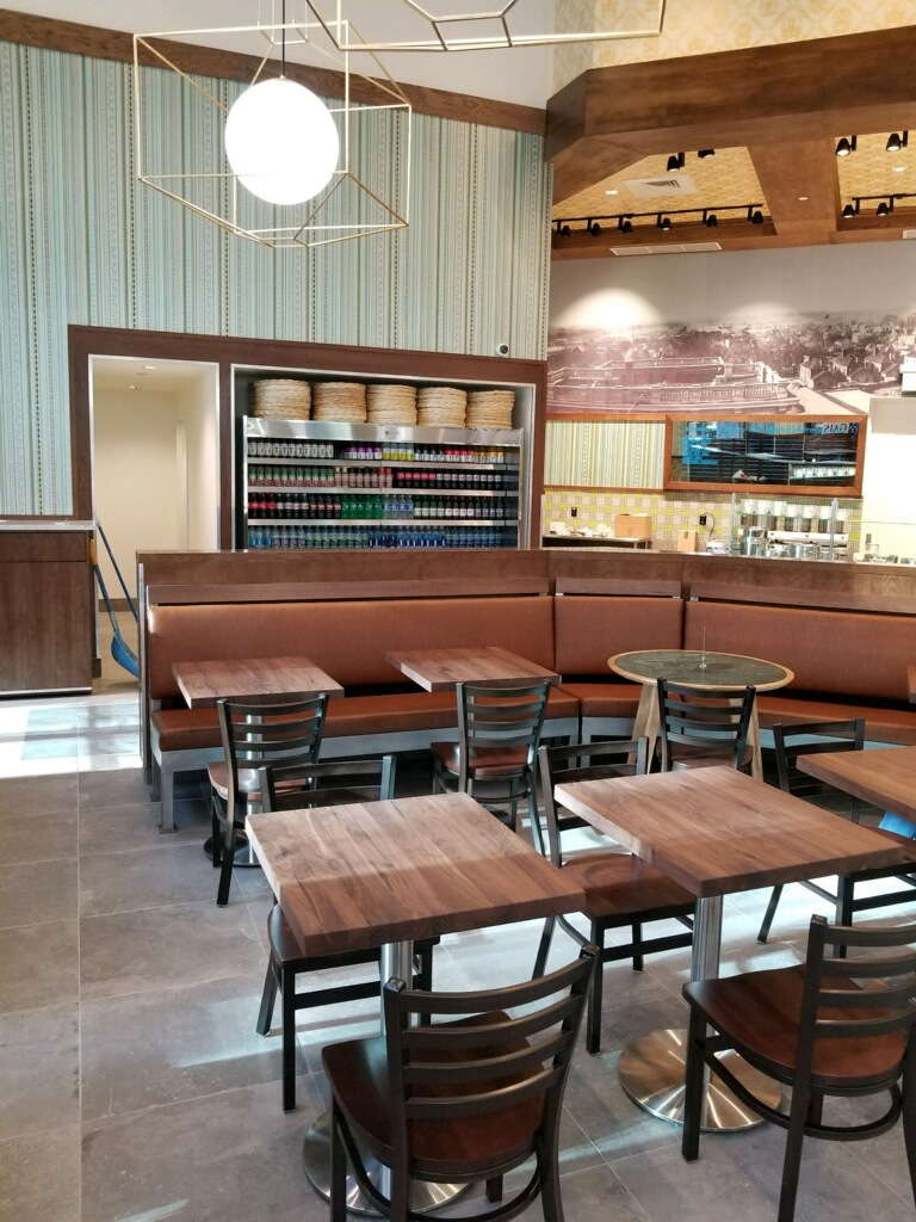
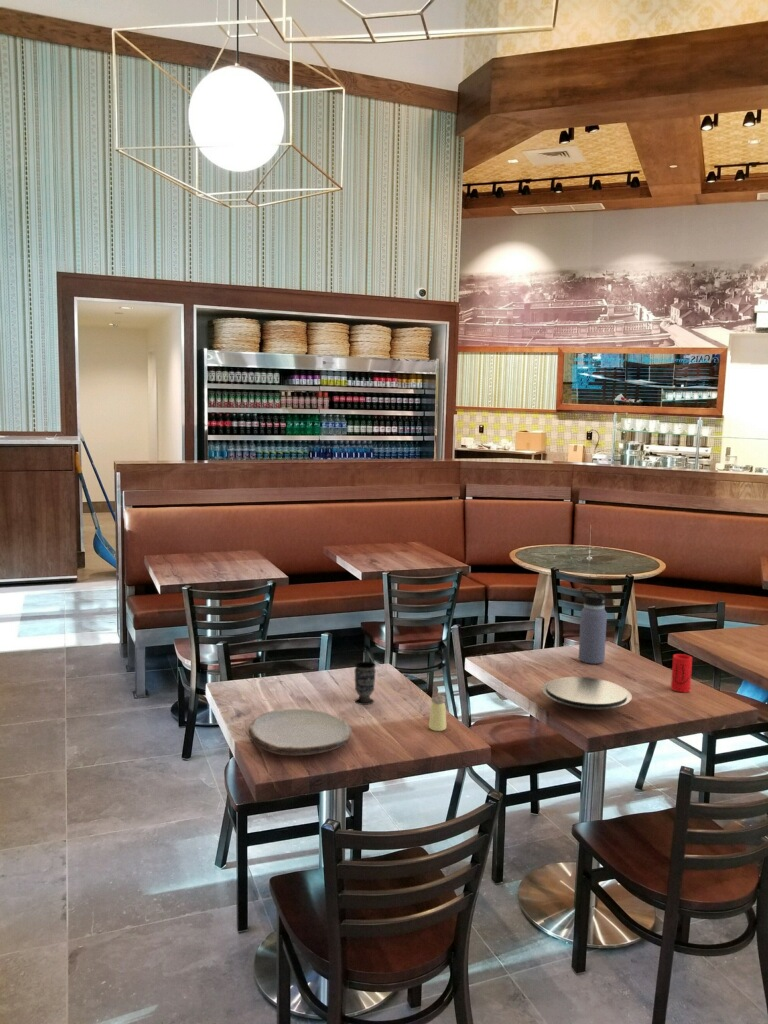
+ cup (681, 673)
+ plate (585, 697)
+ saltshaker (438, 711)
+ plate (300, 732)
+ cup (364, 683)
+ water bottle (592, 623)
